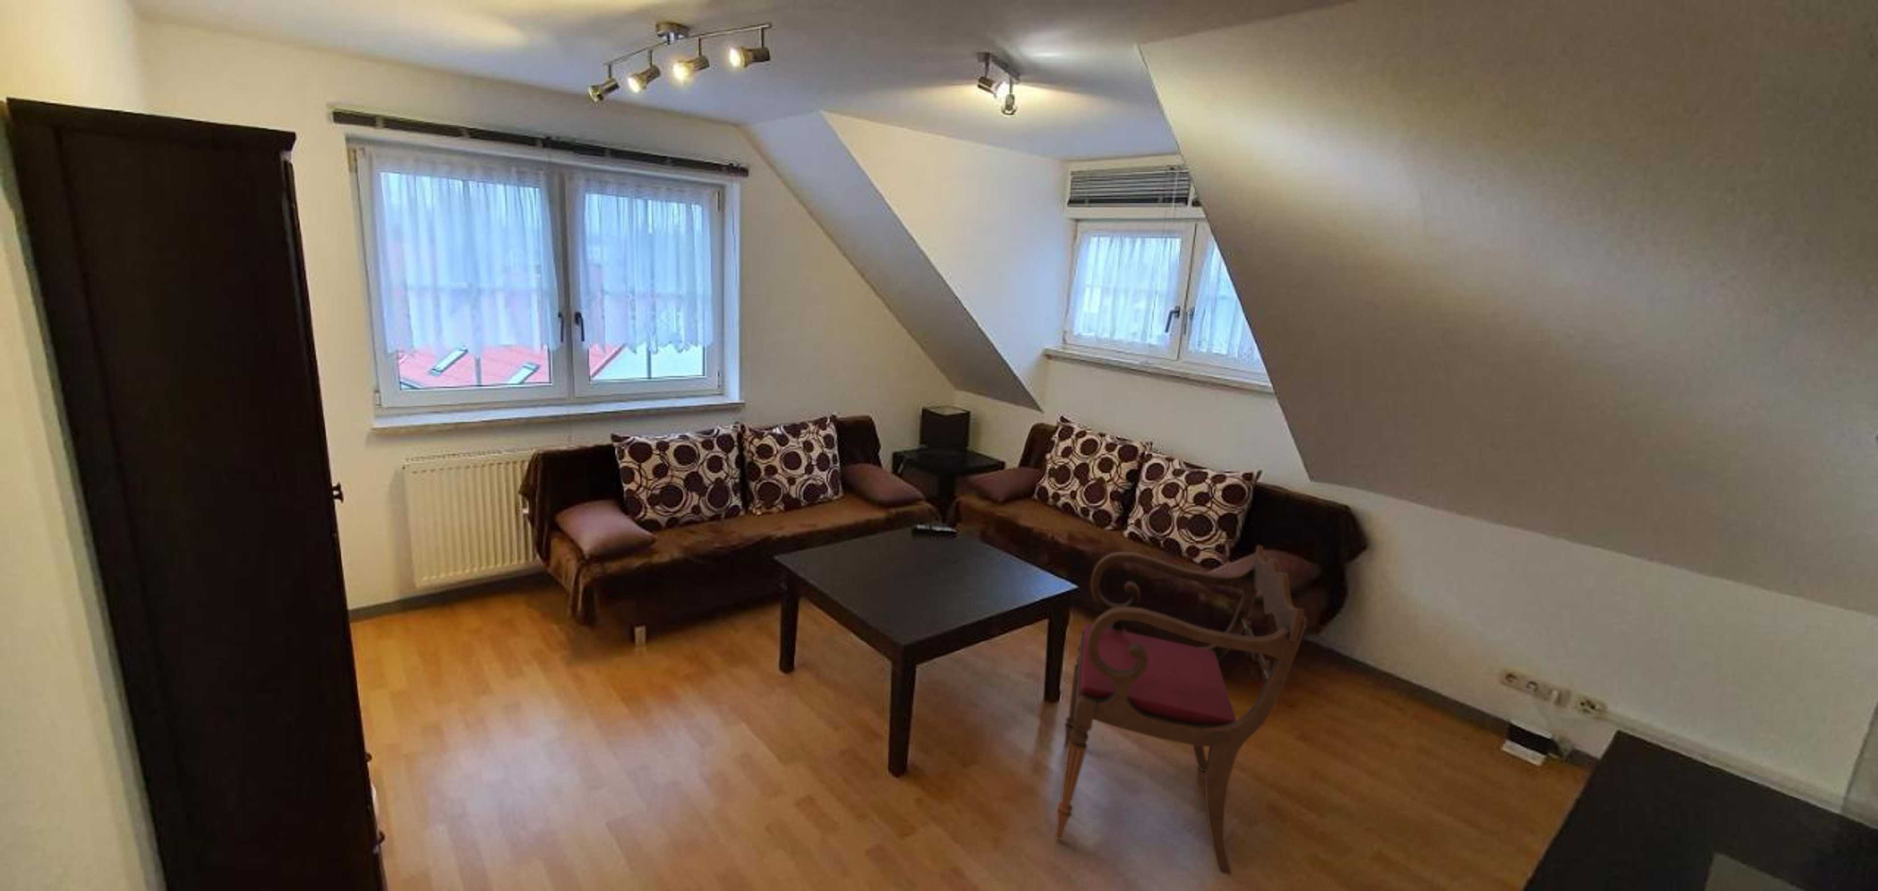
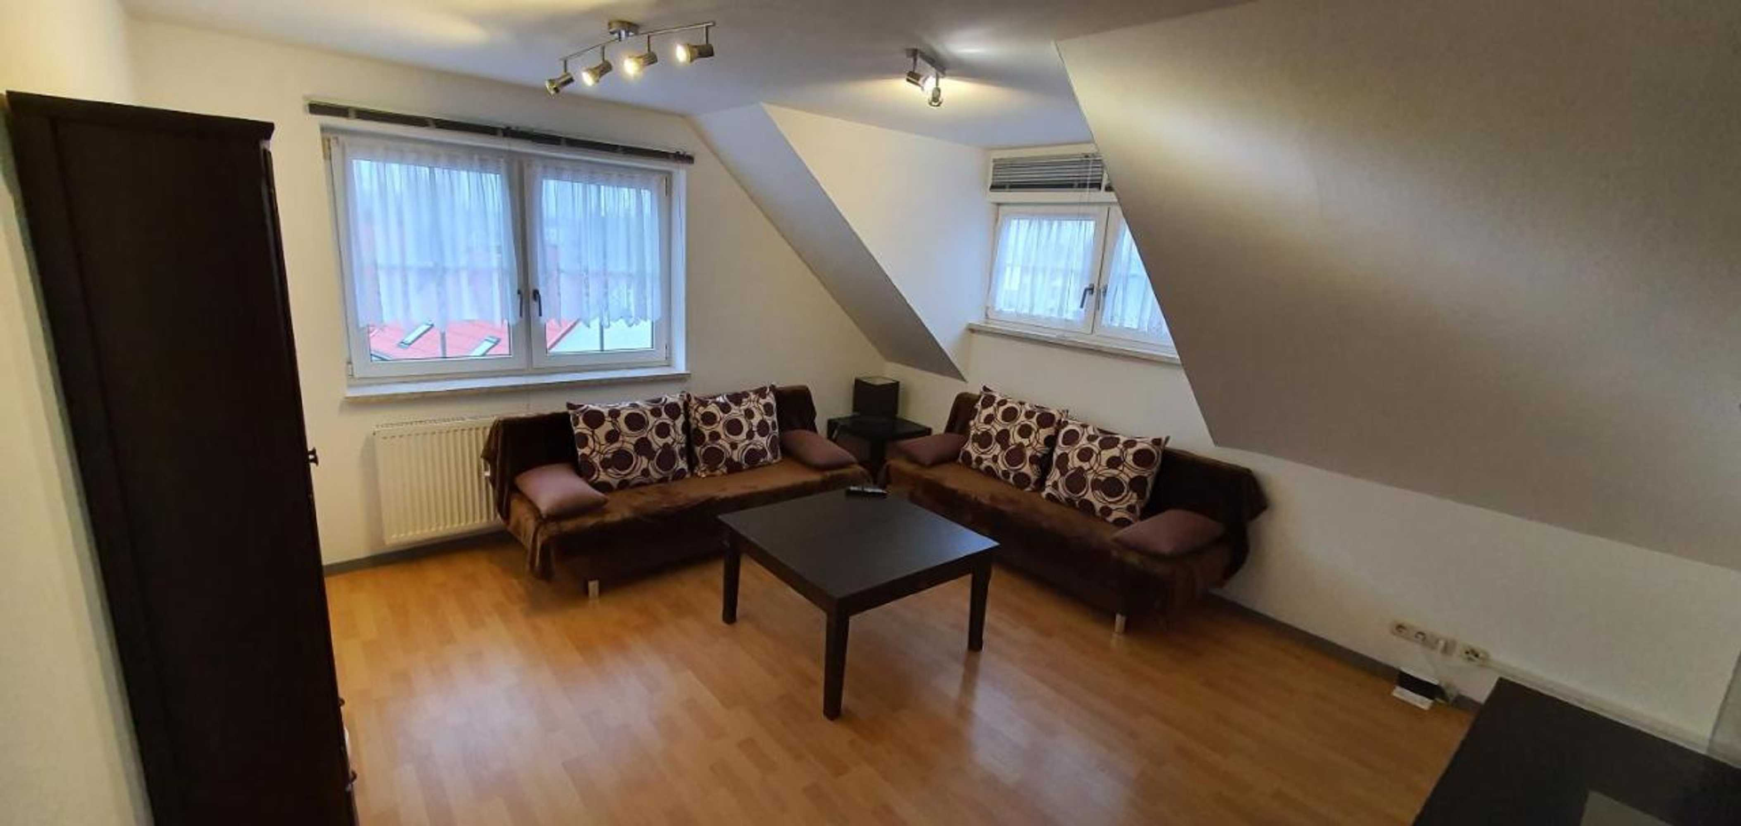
- armchair (1167, 684)
